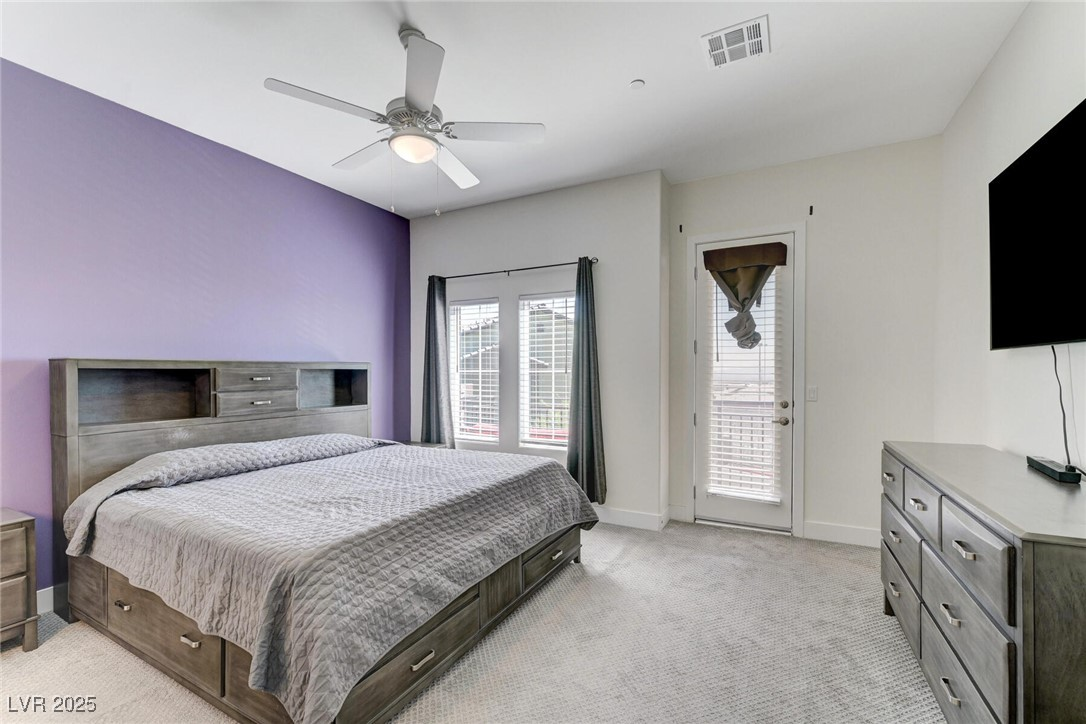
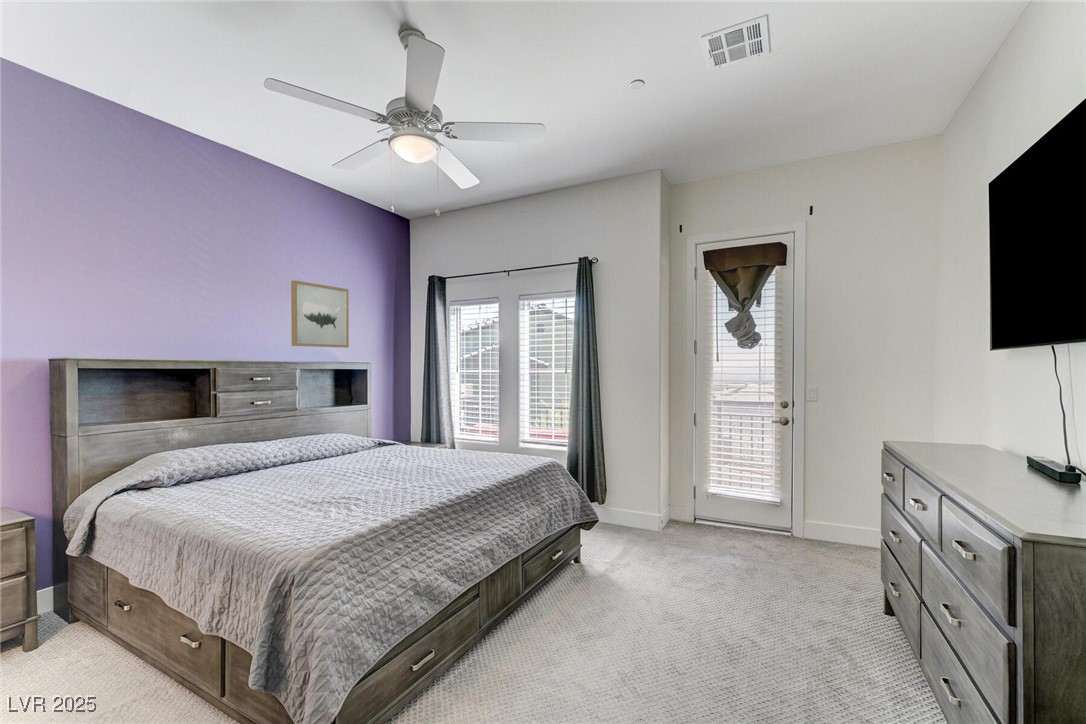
+ wall art (321, 316)
